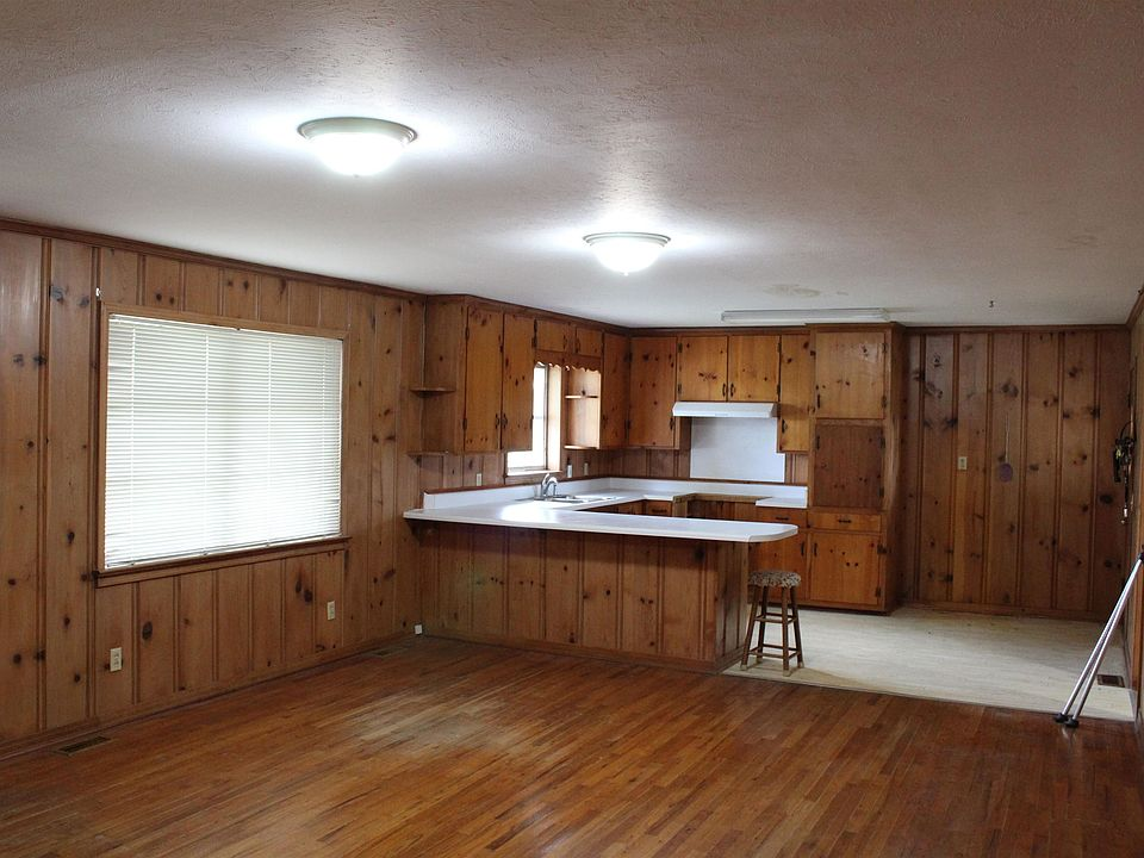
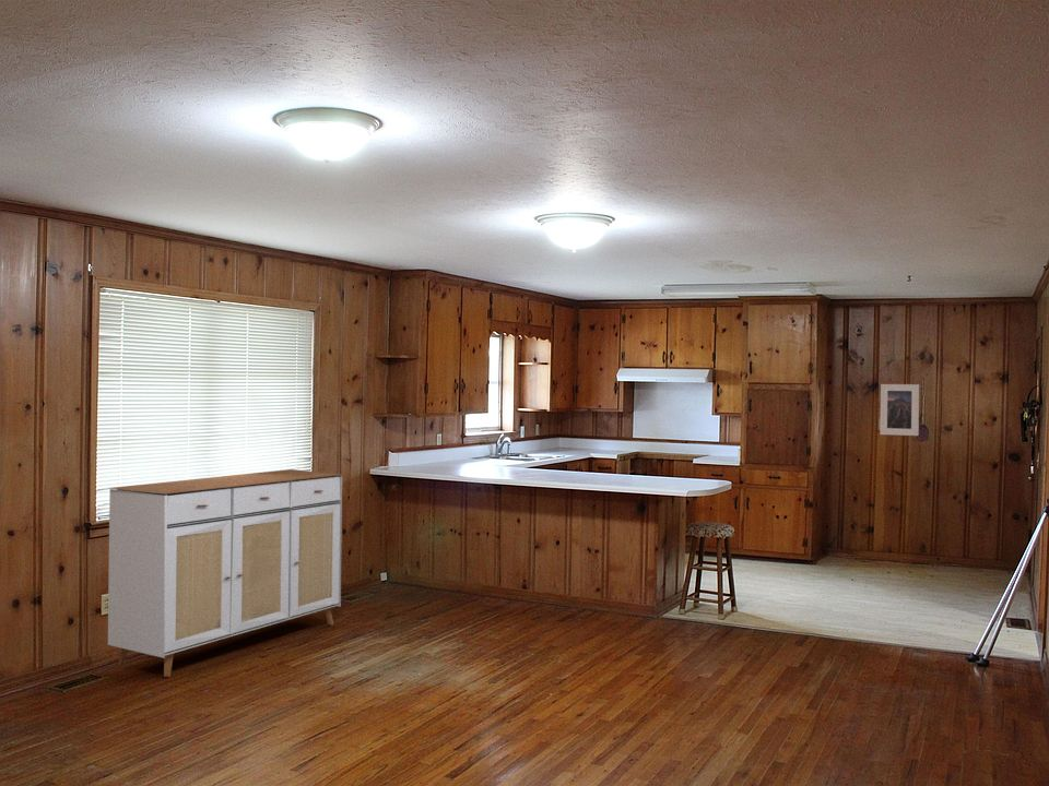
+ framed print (899, 409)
+ sideboard (235, 561)
